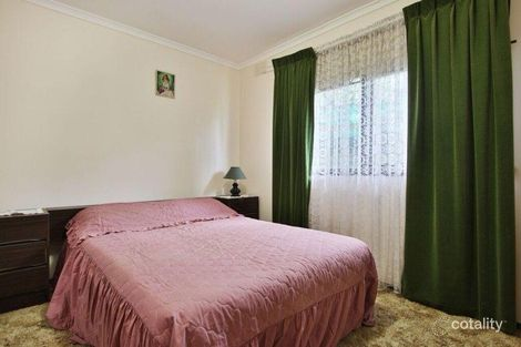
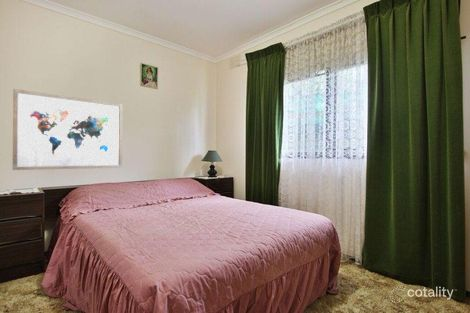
+ wall art (74, 133)
